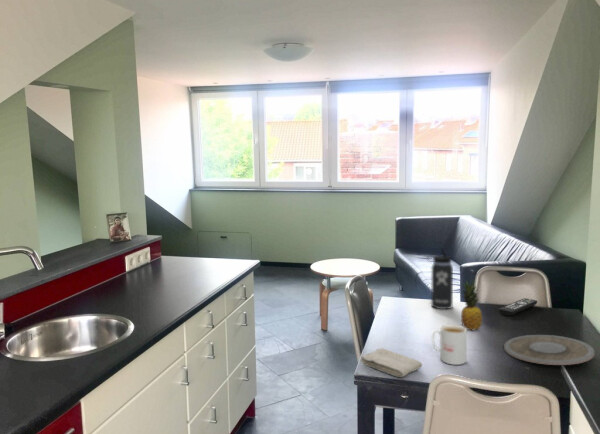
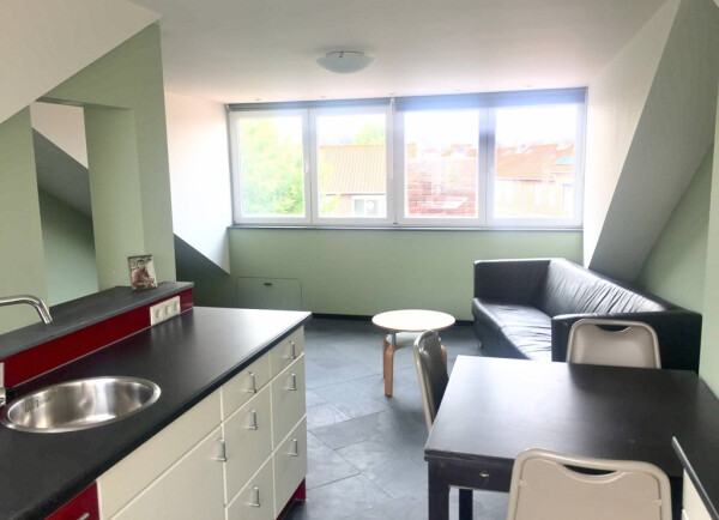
- mug (448, 343)
- fruit (471, 304)
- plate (547, 348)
- washcloth (390, 361)
- thermos bottle (439, 276)
- remote control (518, 306)
